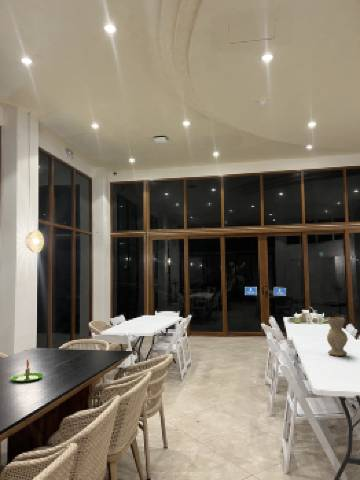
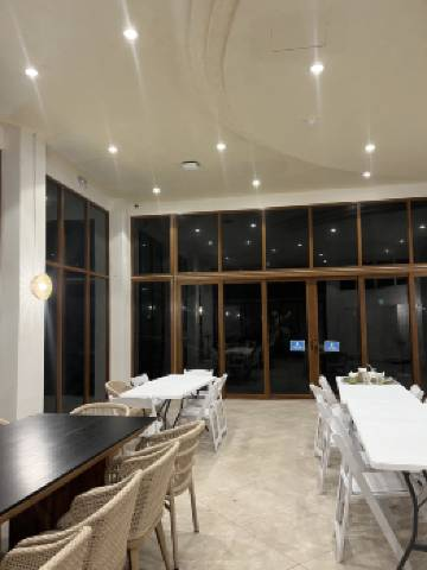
- candle (27, 368)
- vase (336, 335)
